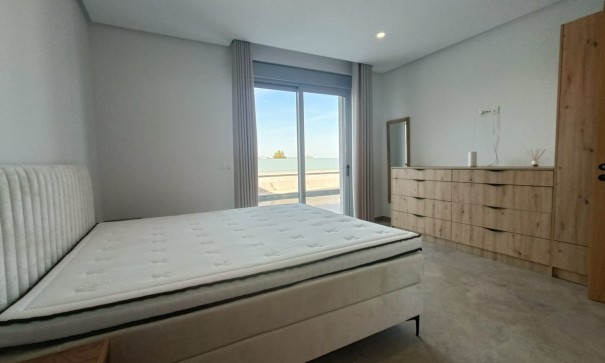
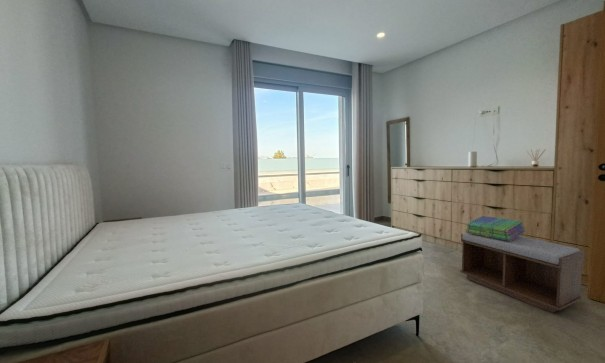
+ bench (514, 264)
+ stack of books (495, 229)
